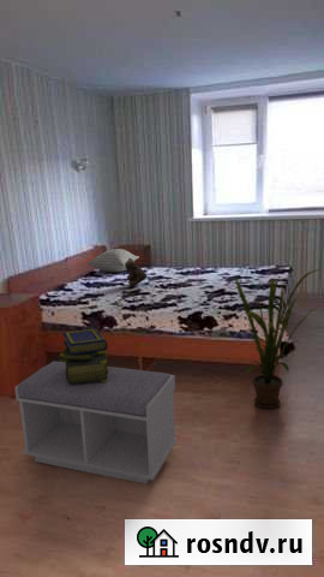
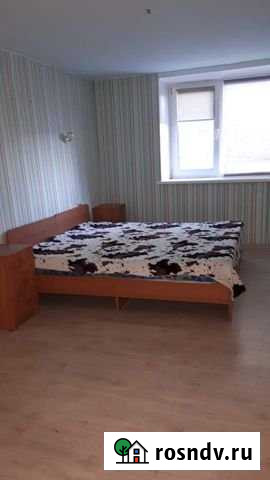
- pillow (113, 260)
- stack of books (84, 353)
- teddy bear (136, 272)
- bench (97, 417)
- house plant (275, 338)
